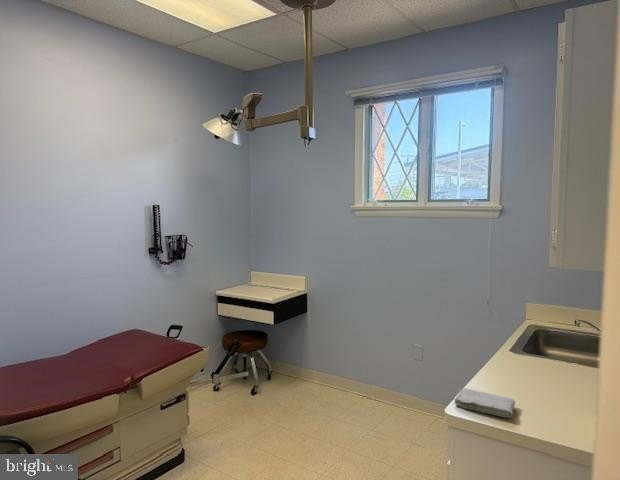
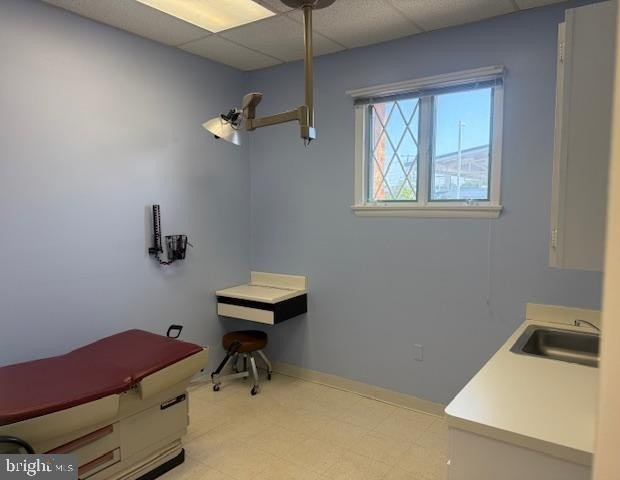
- washcloth (484, 401)
